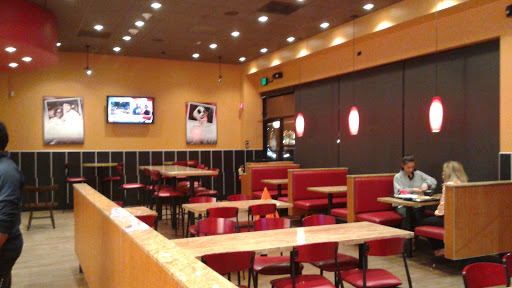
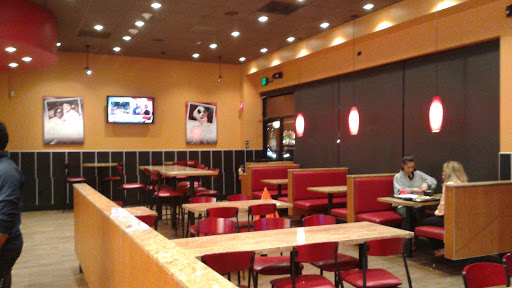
- dining chair (41, 206)
